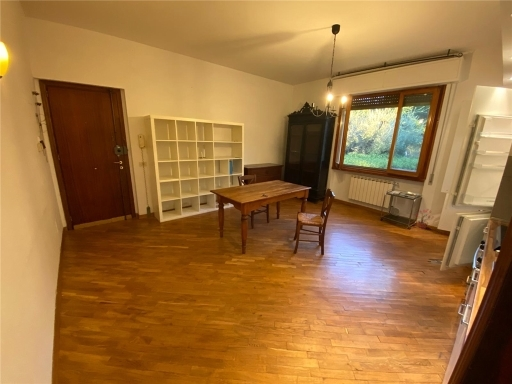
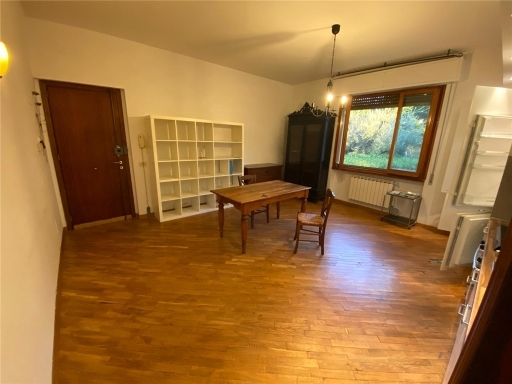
- potted plant (422, 218)
